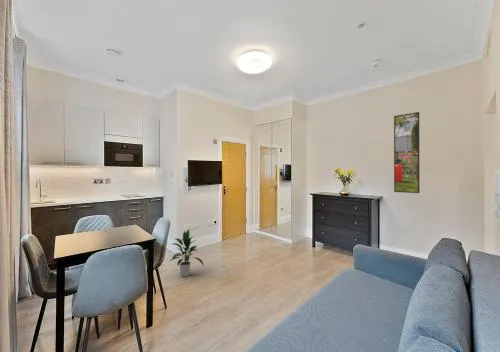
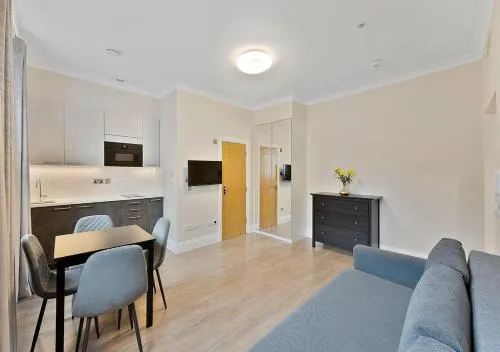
- indoor plant (185, 253)
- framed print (406, 153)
